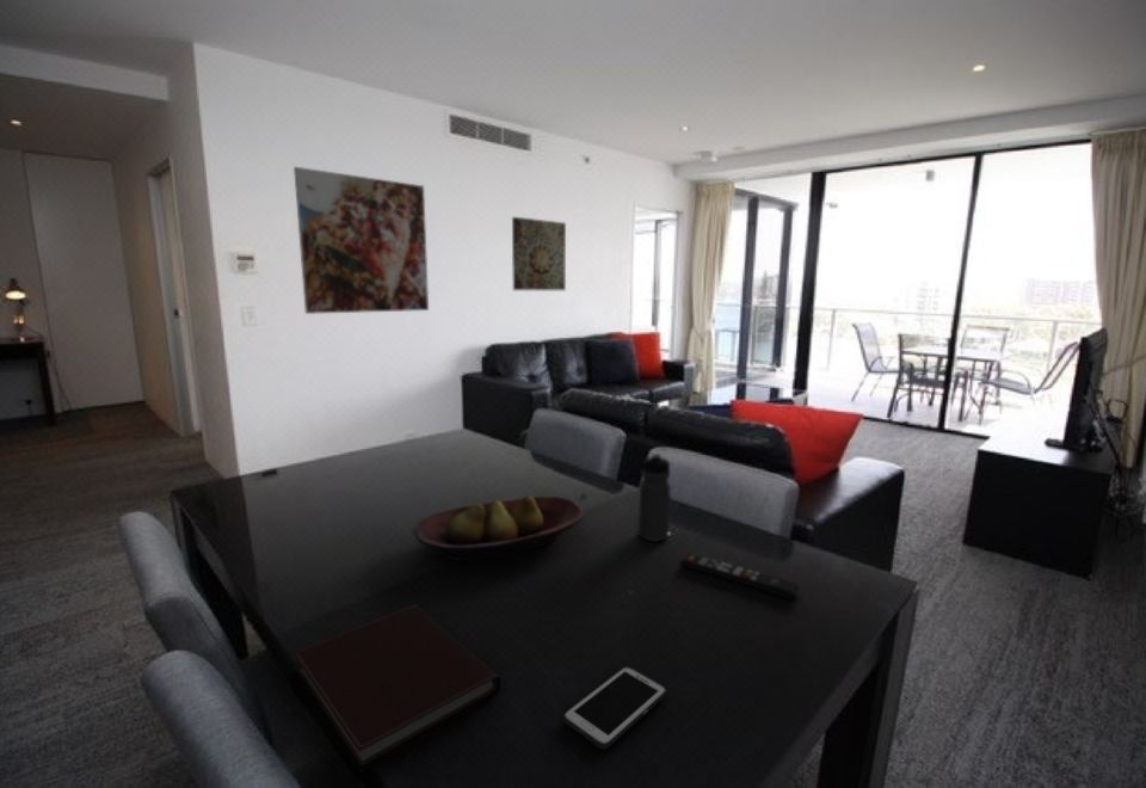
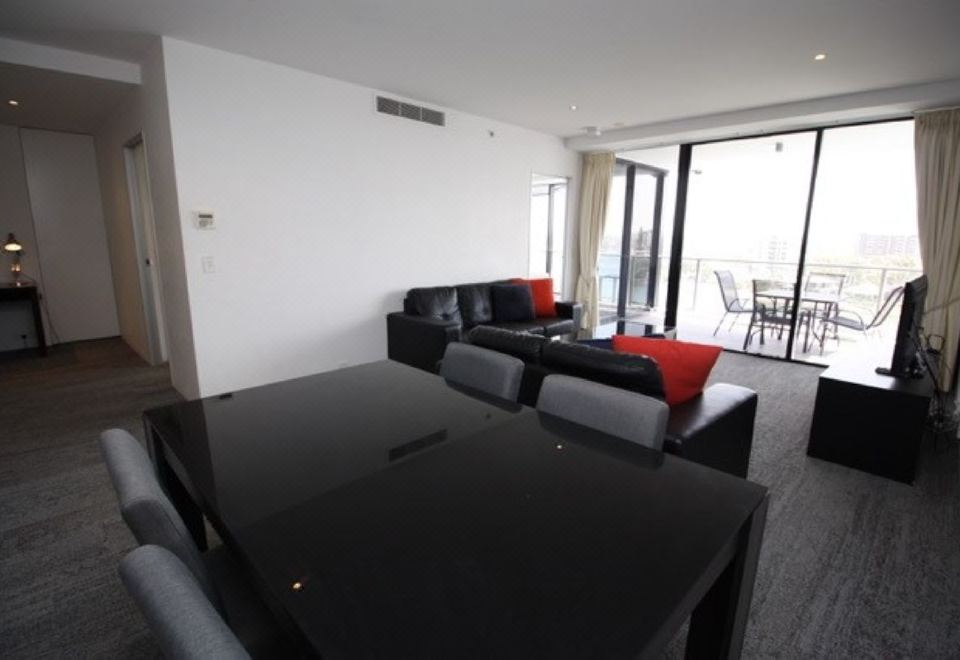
- notebook (394, 672)
- remote control (737, 574)
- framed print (368, 246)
- water bottle (654, 495)
- cell phone (616, 703)
- wall art (540, 256)
- fruit bowl (503, 521)
